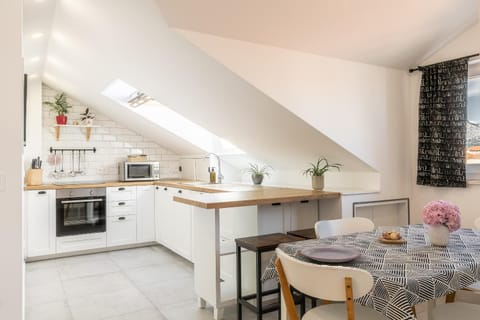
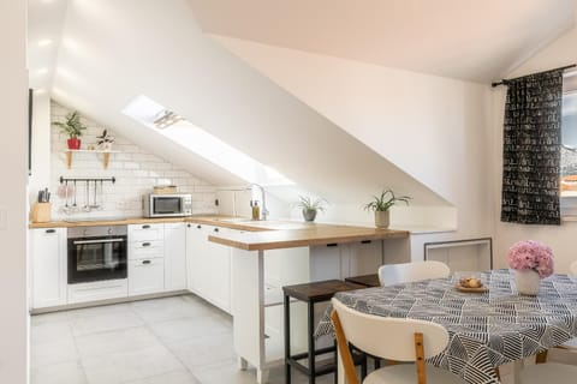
- plate (330, 254)
